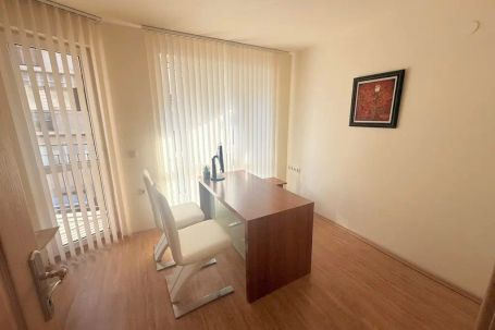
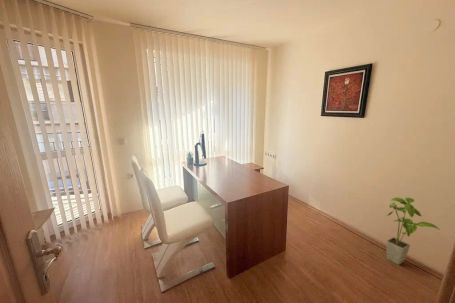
+ house plant (405, 232)
